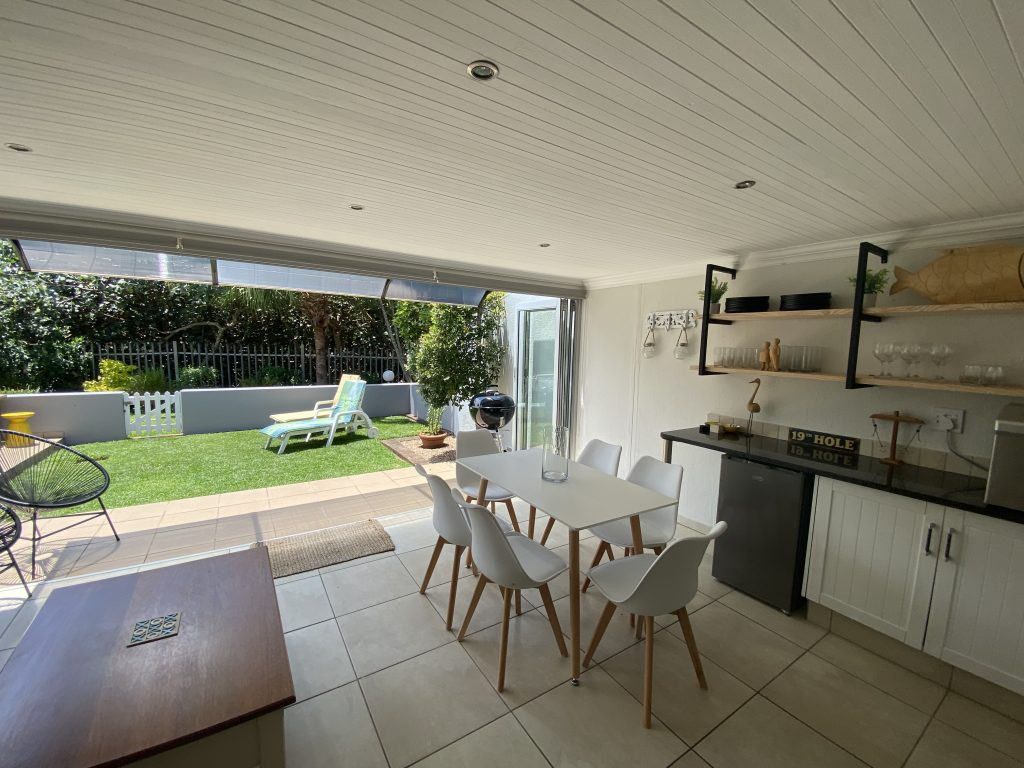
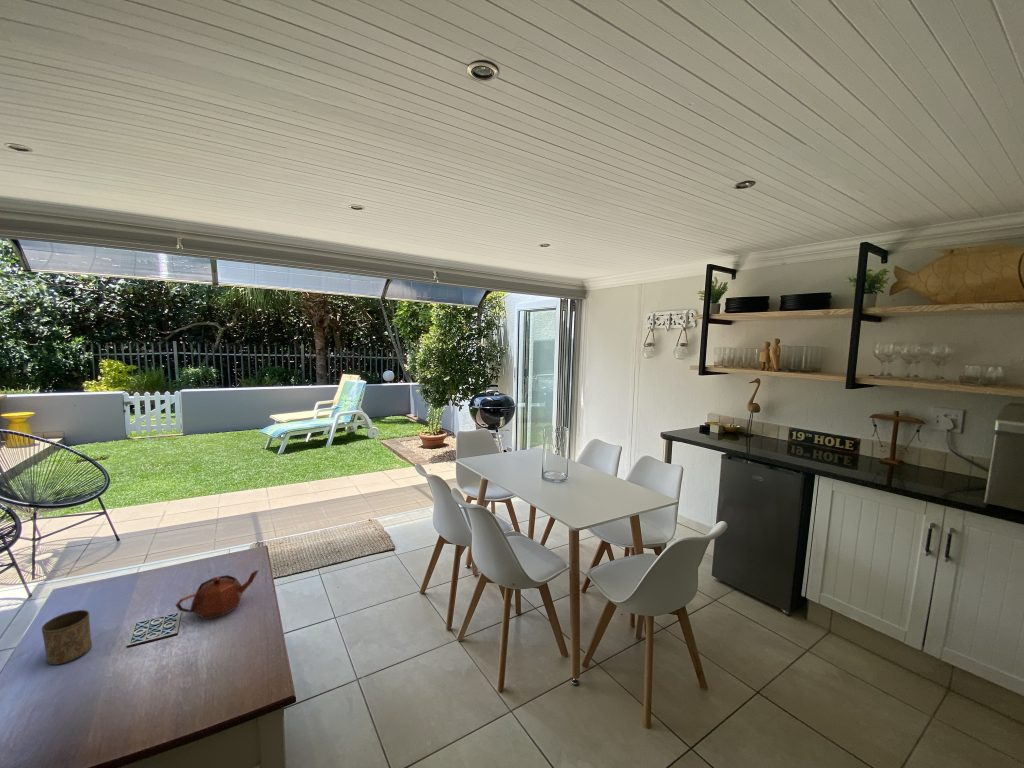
+ teapot (220, 592)
+ cup (67, 637)
